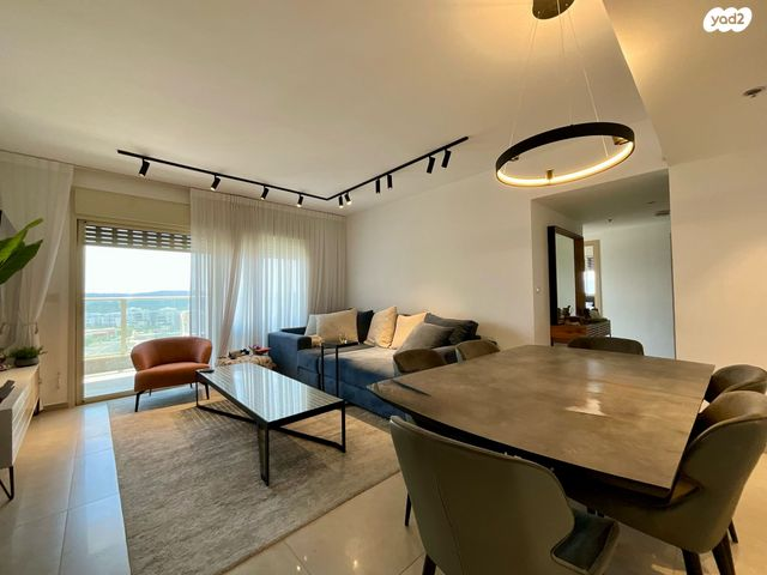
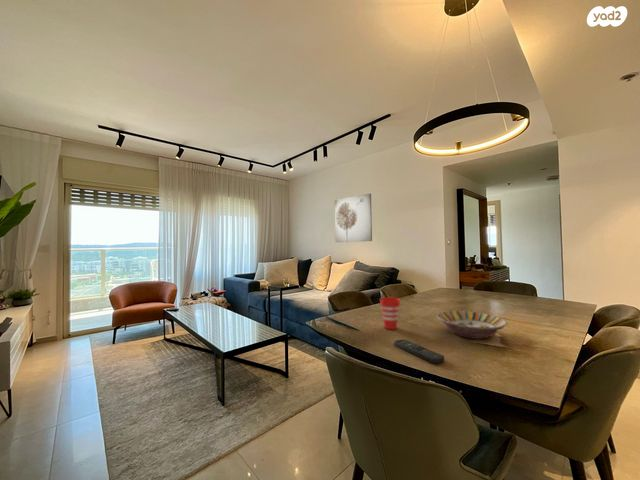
+ remote control (417, 349)
+ cup (390, 313)
+ wall art (352, 219)
+ serving bowl (470, 326)
